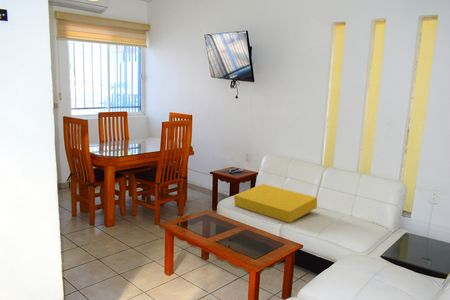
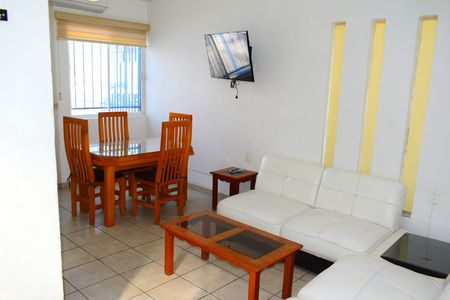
- cushion (274, 201)
